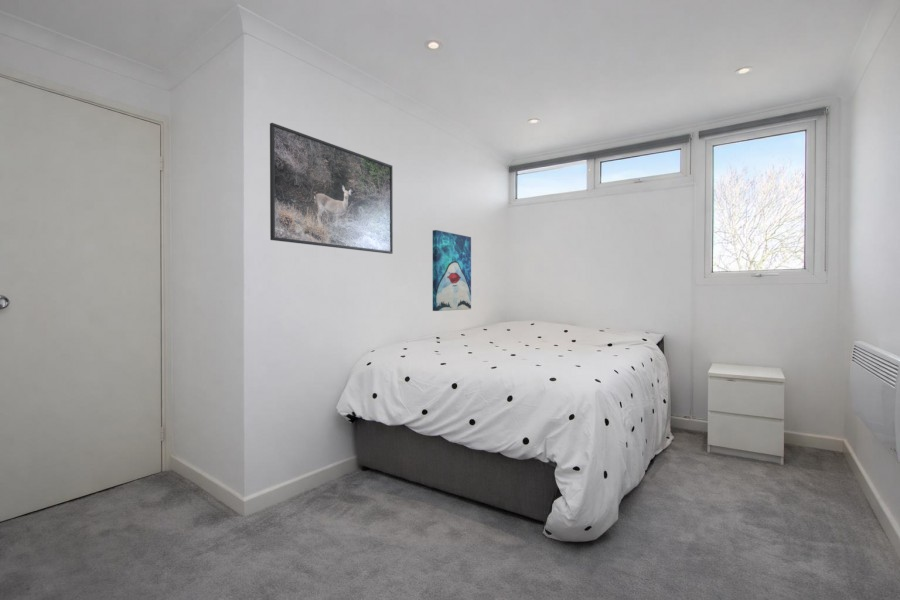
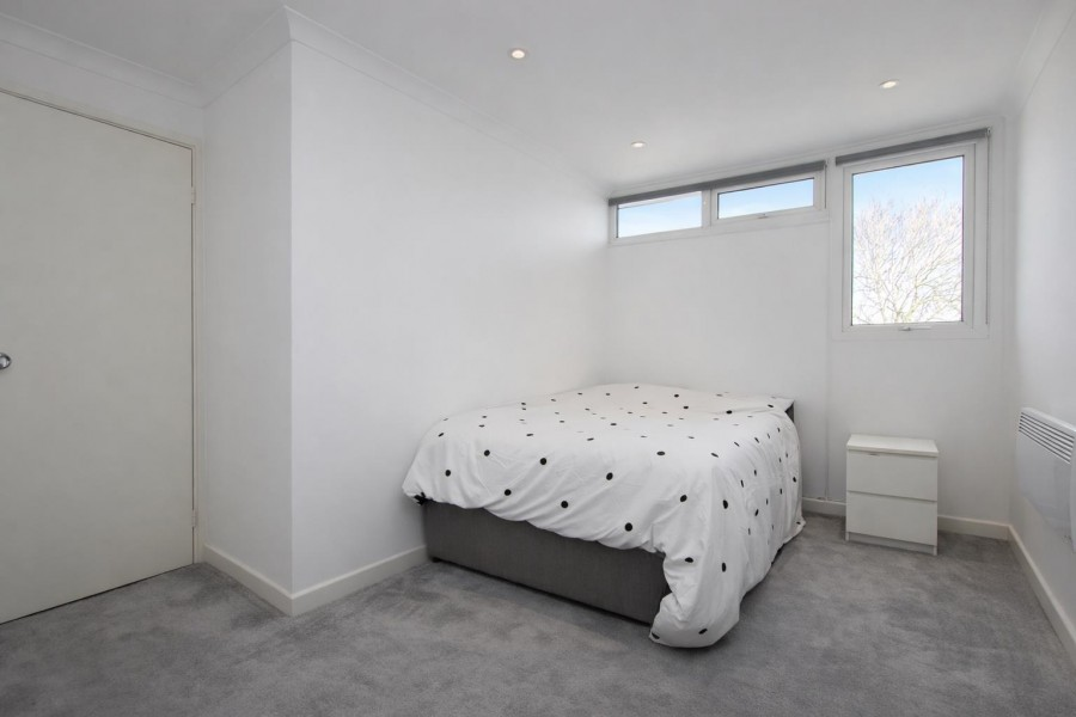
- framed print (339, 197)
- wall art (452, 272)
